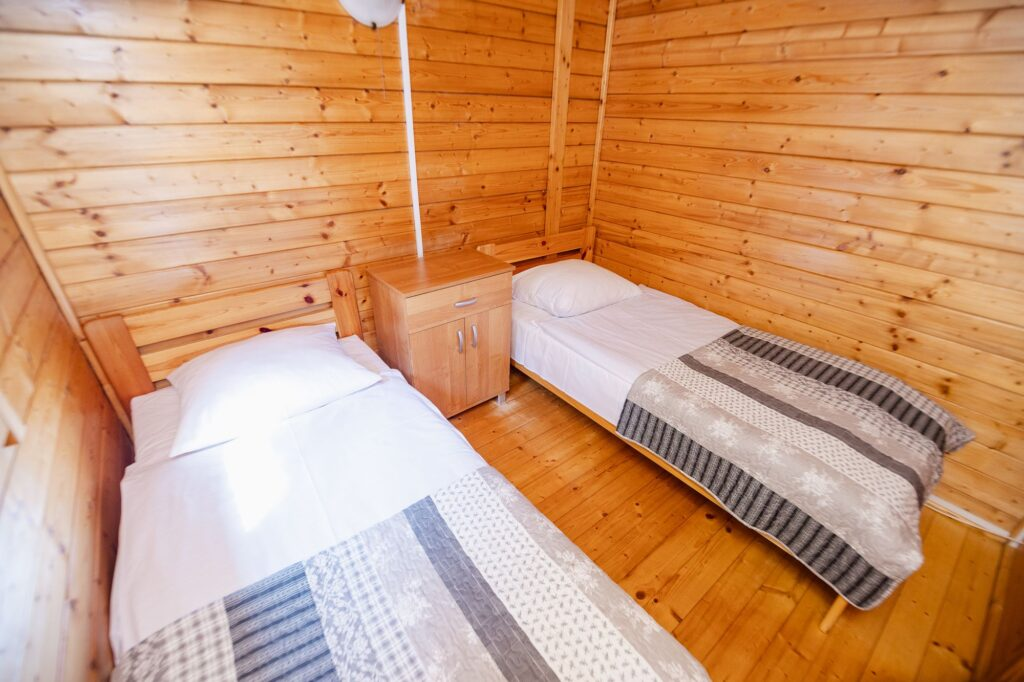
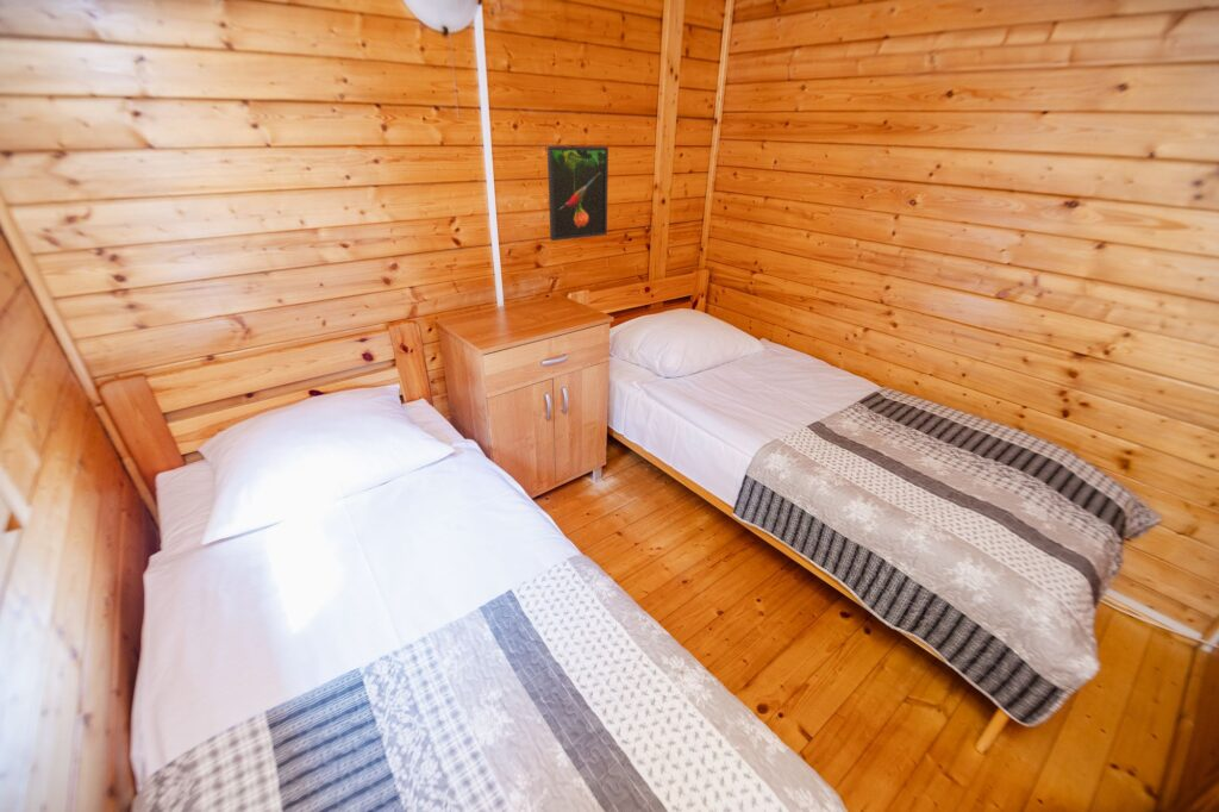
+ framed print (579, 193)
